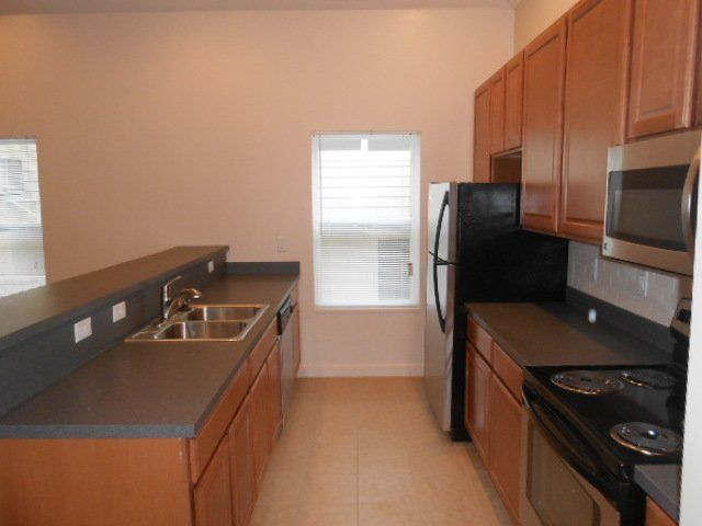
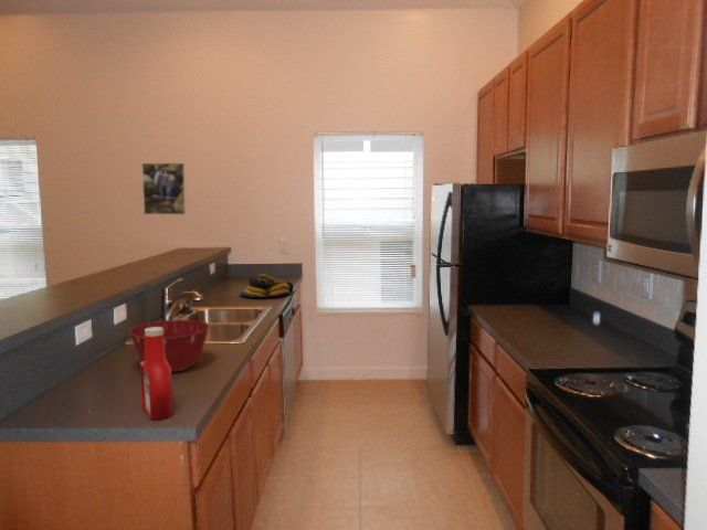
+ soap bottle (155, 370)
+ mixing bowl (170, 347)
+ fruit bowl (266, 284)
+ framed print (163, 189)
